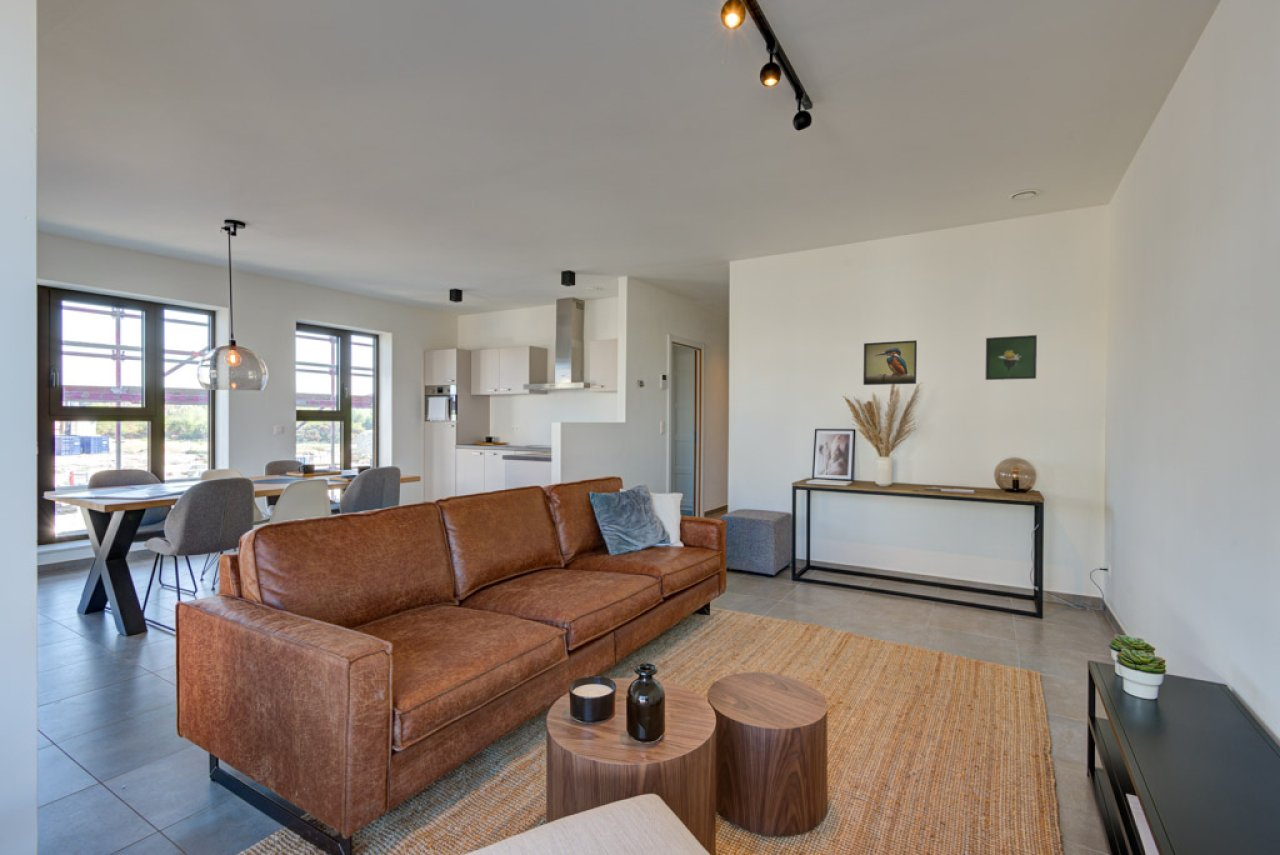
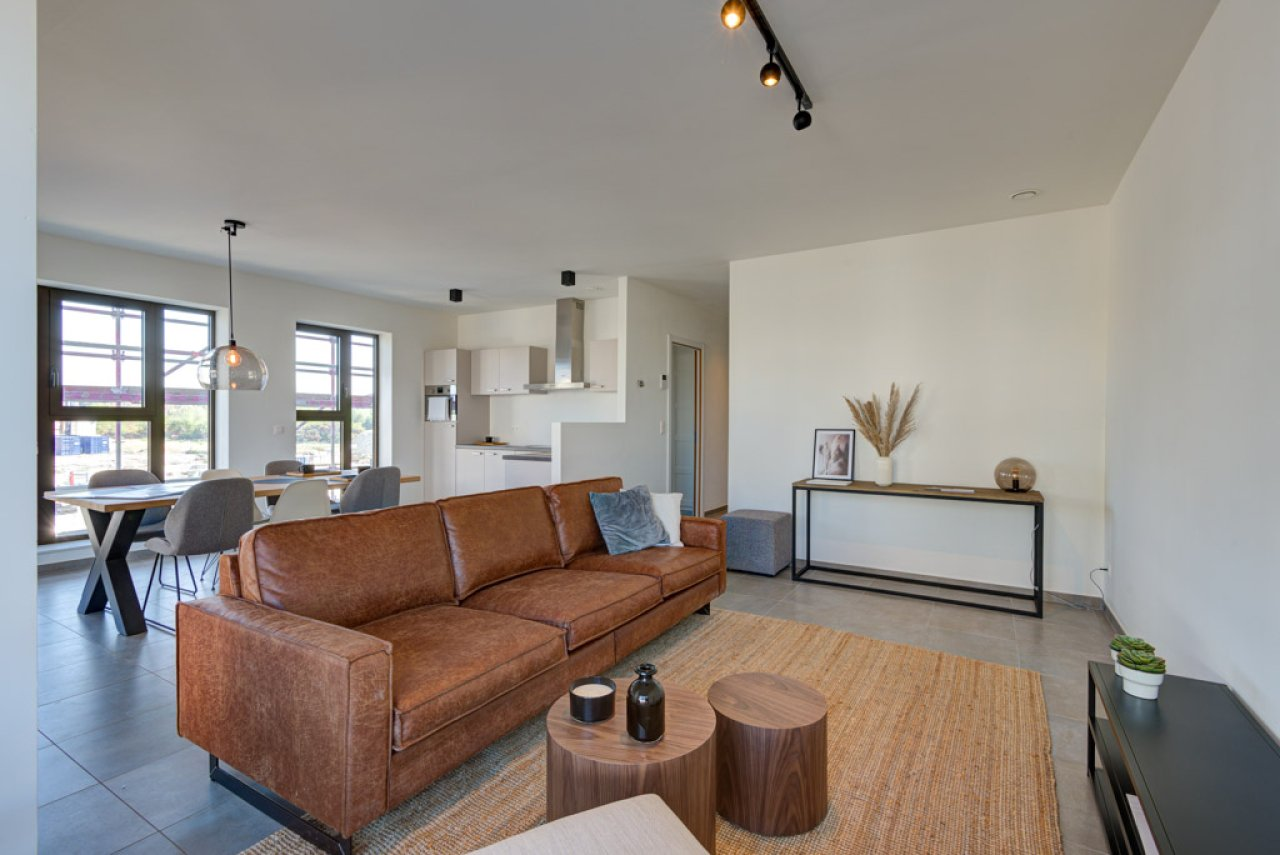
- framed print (889, 363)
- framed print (1010, 357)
